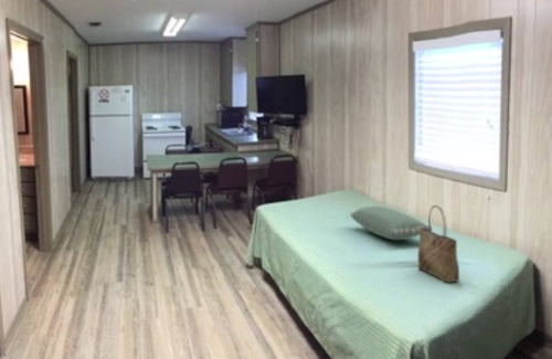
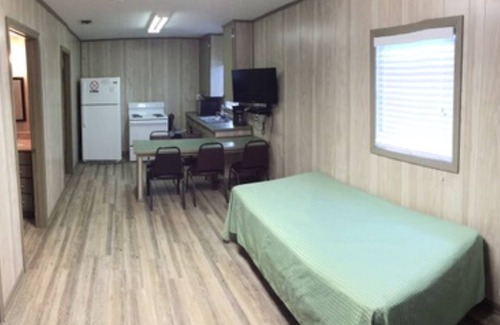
- tote bag (438, 240)
- pillow (389, 222)
